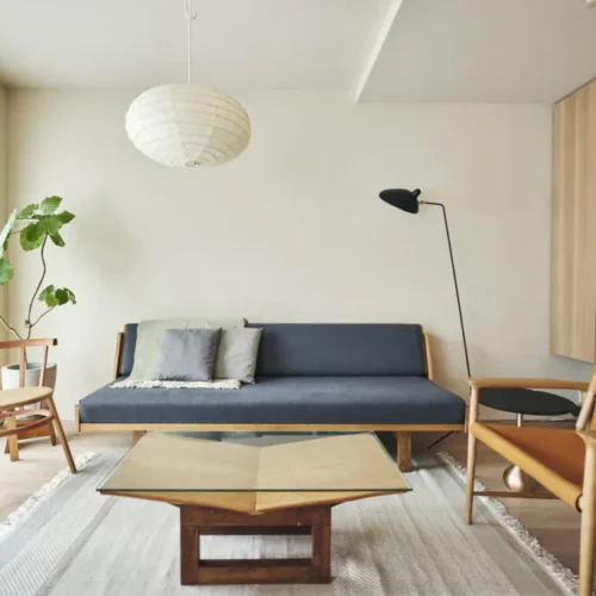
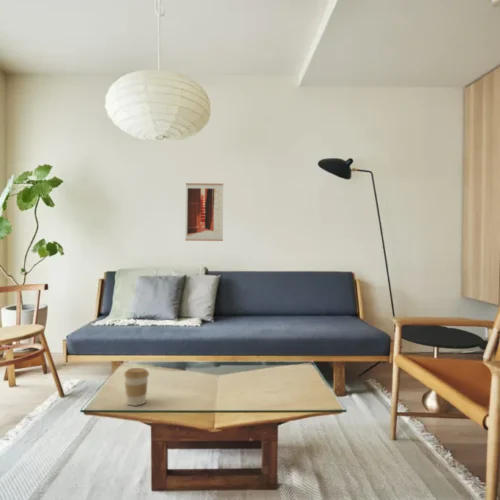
+ coffee cup (136, 385)
+ wall art (204, 212)
